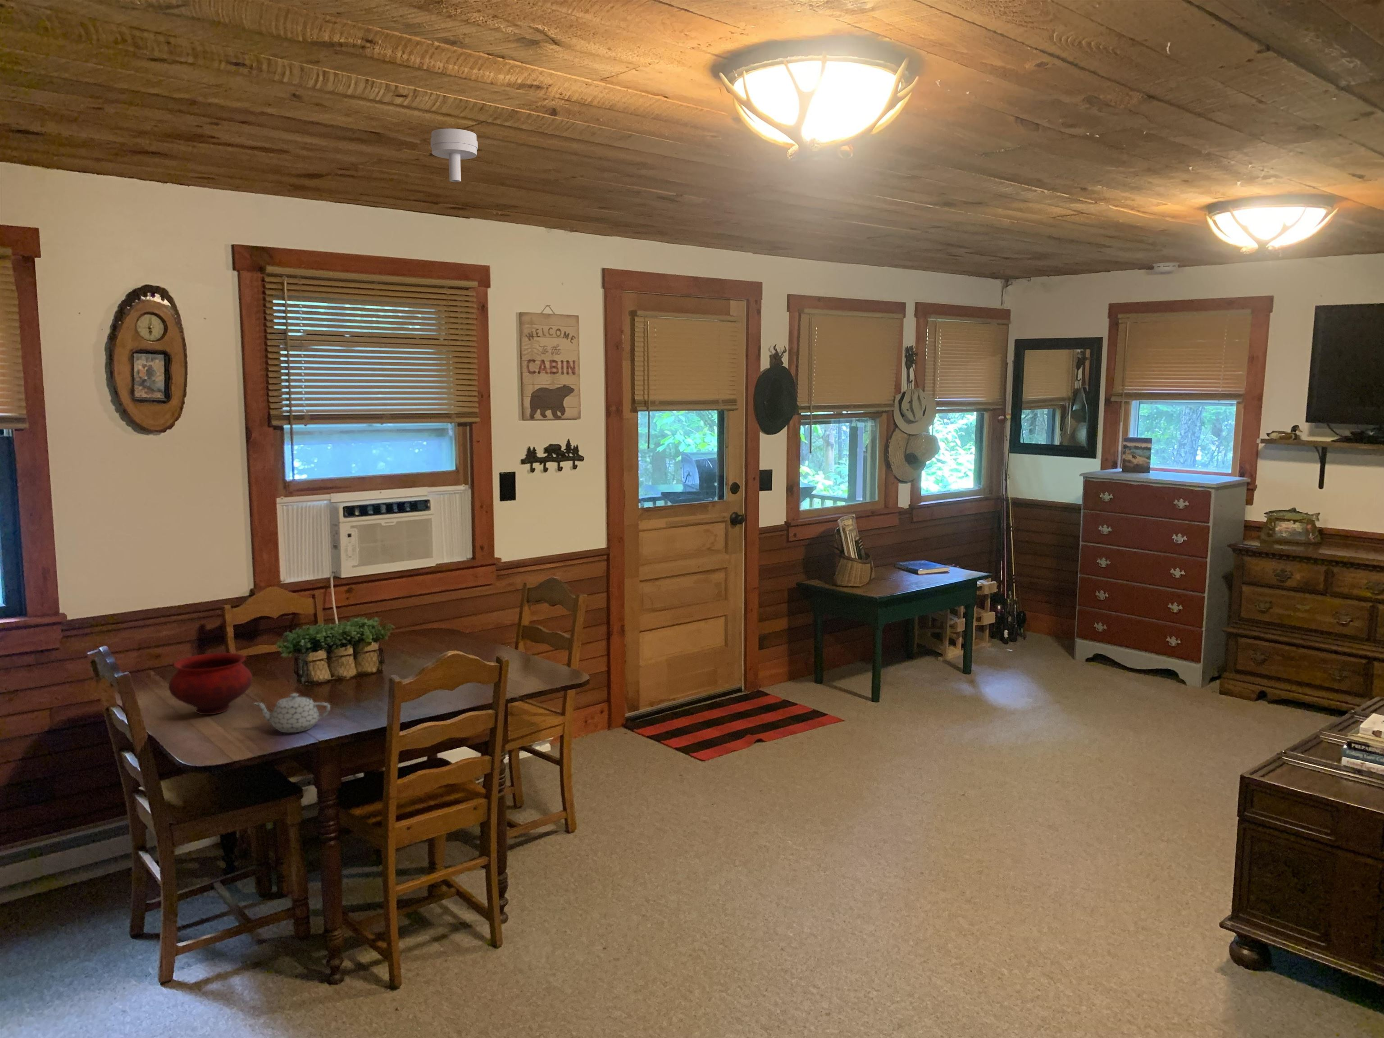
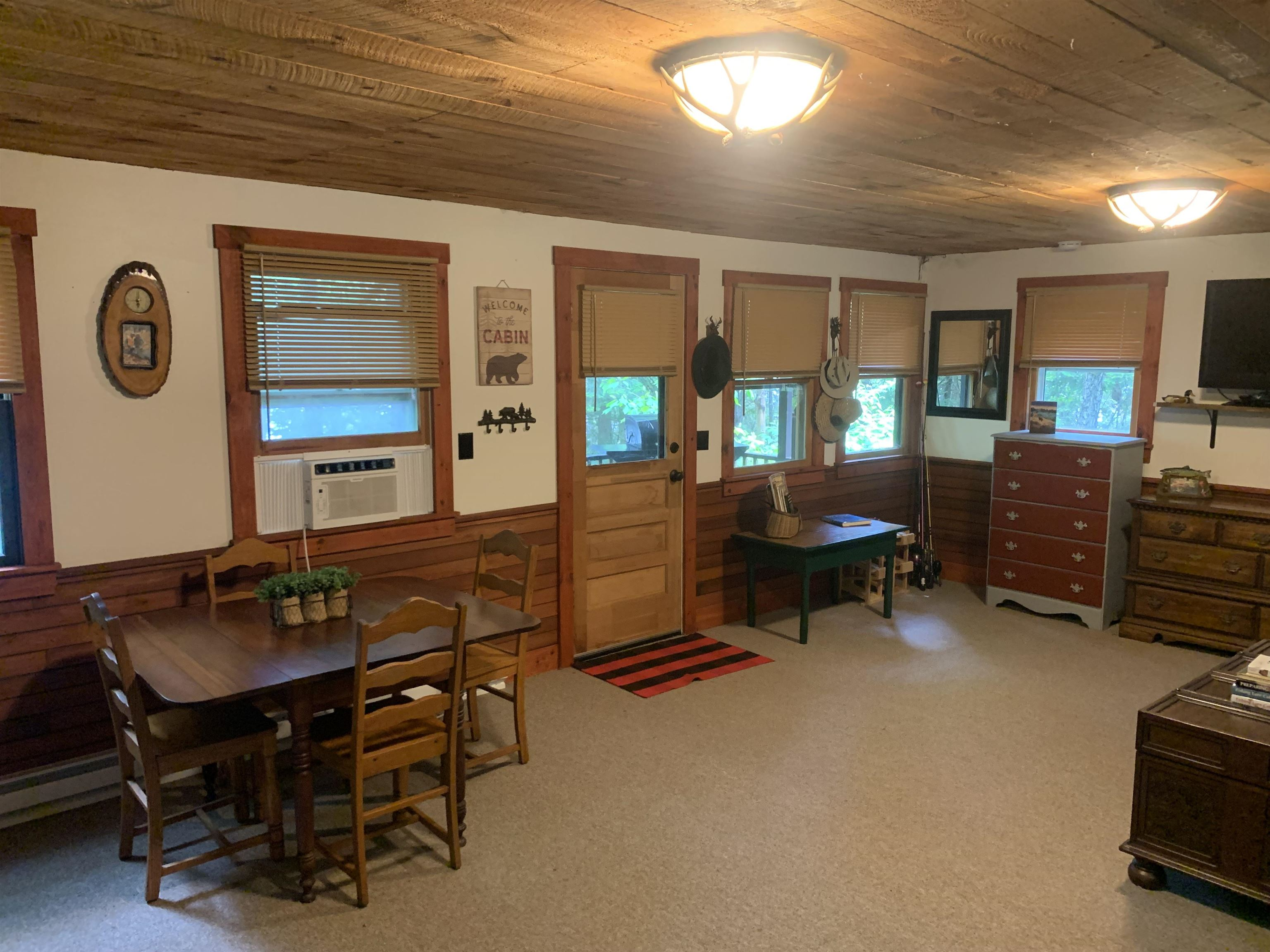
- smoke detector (454, 158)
- teapot (292, 711)
- bowl (211, 686)
